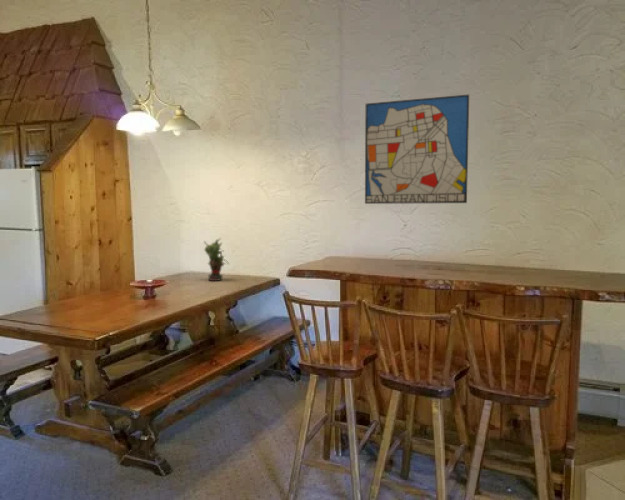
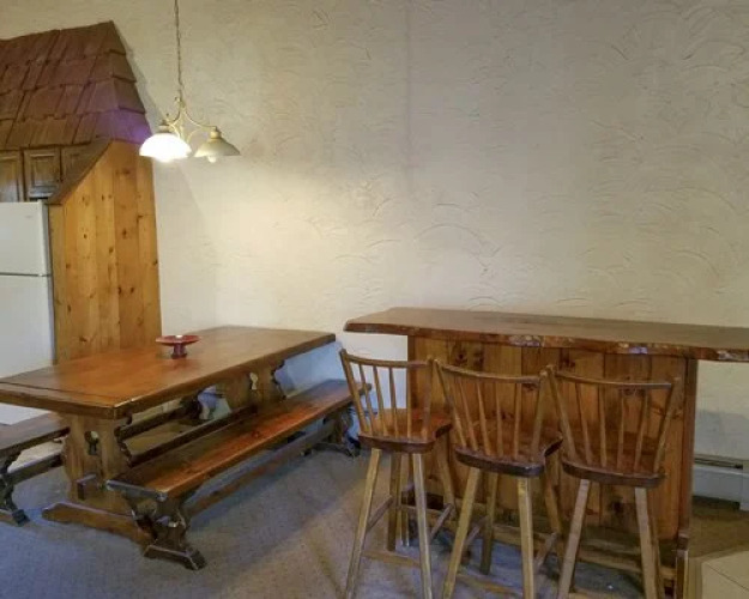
- potted plant (217, 259)
- wall art (414, 151)
